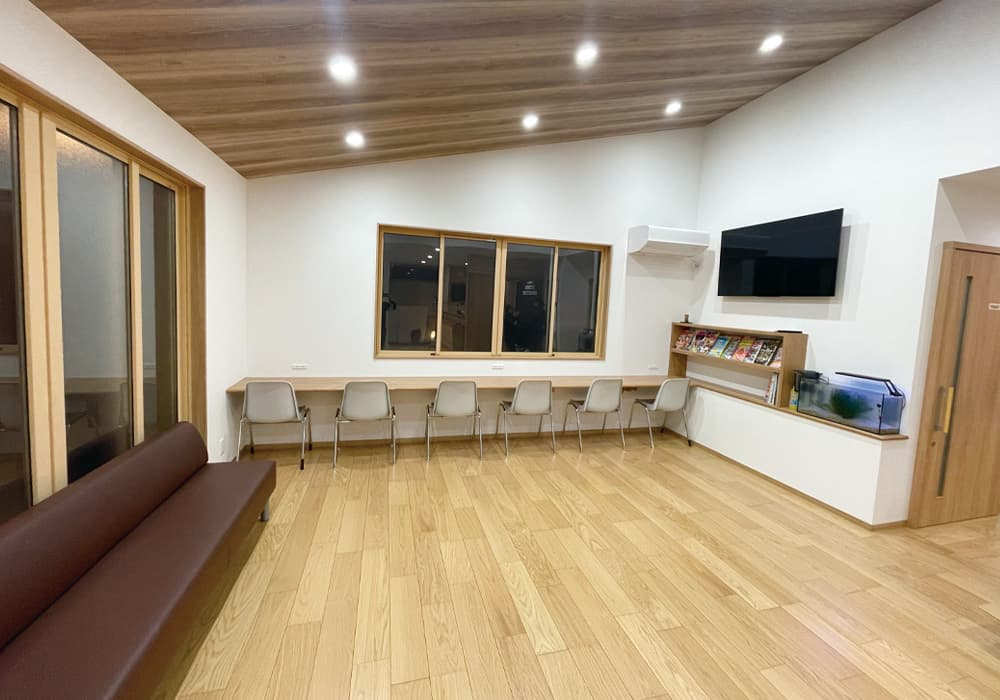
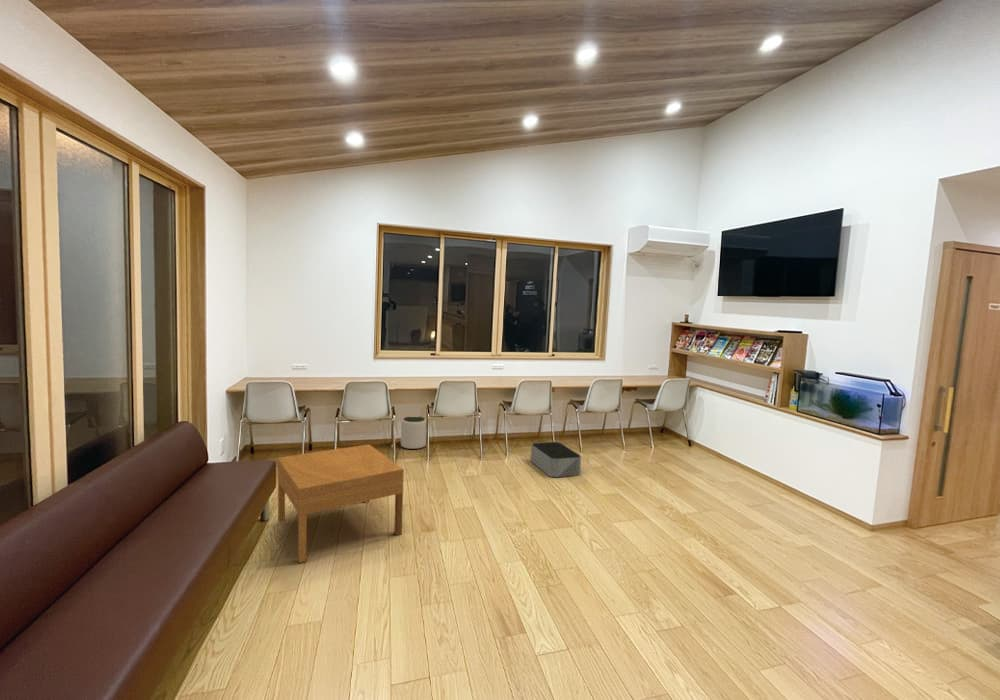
+ storage bin (555, 458)
+ plant pot (413, 432)
+ coffee table (339, 495)
